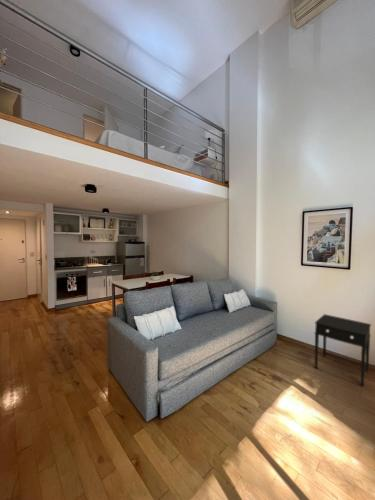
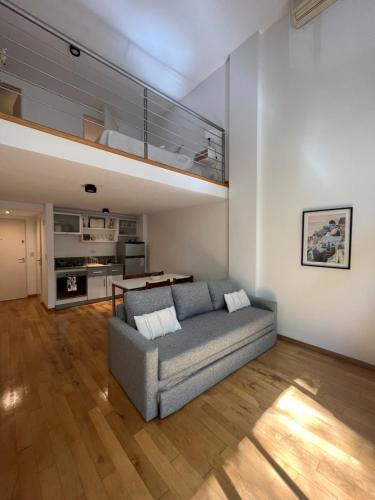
- side table (344, 342)
